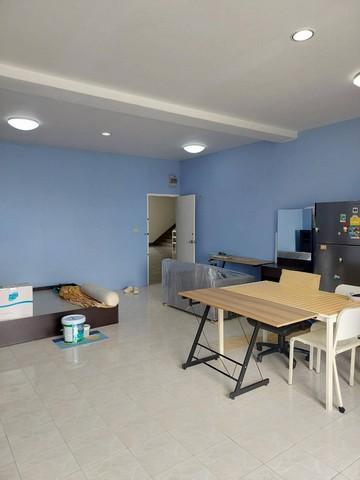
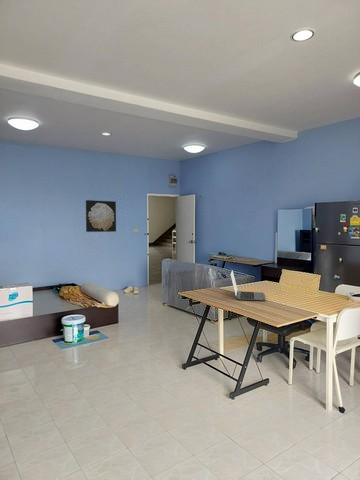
+ wall art (101, 216)
+ laptop (243, 291)
